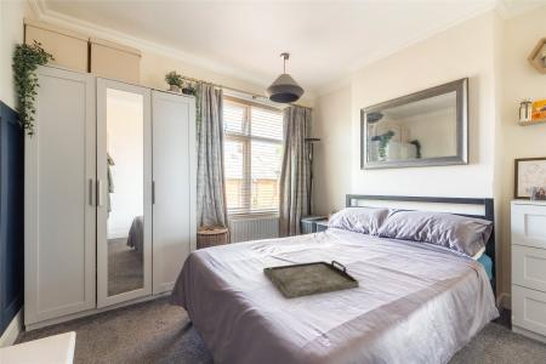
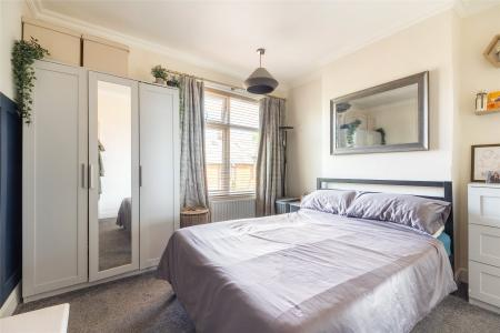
- serving tray (307, 272)
